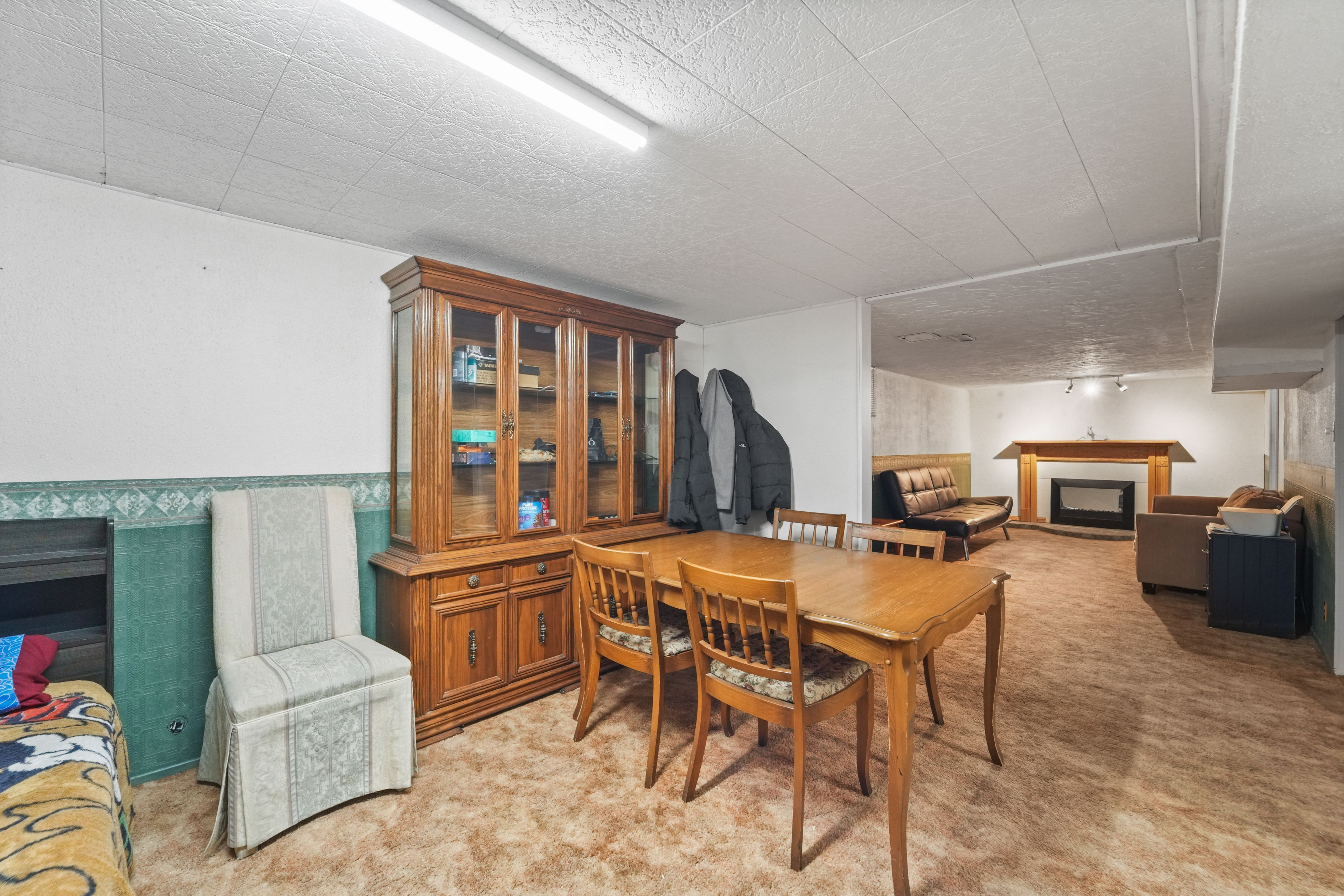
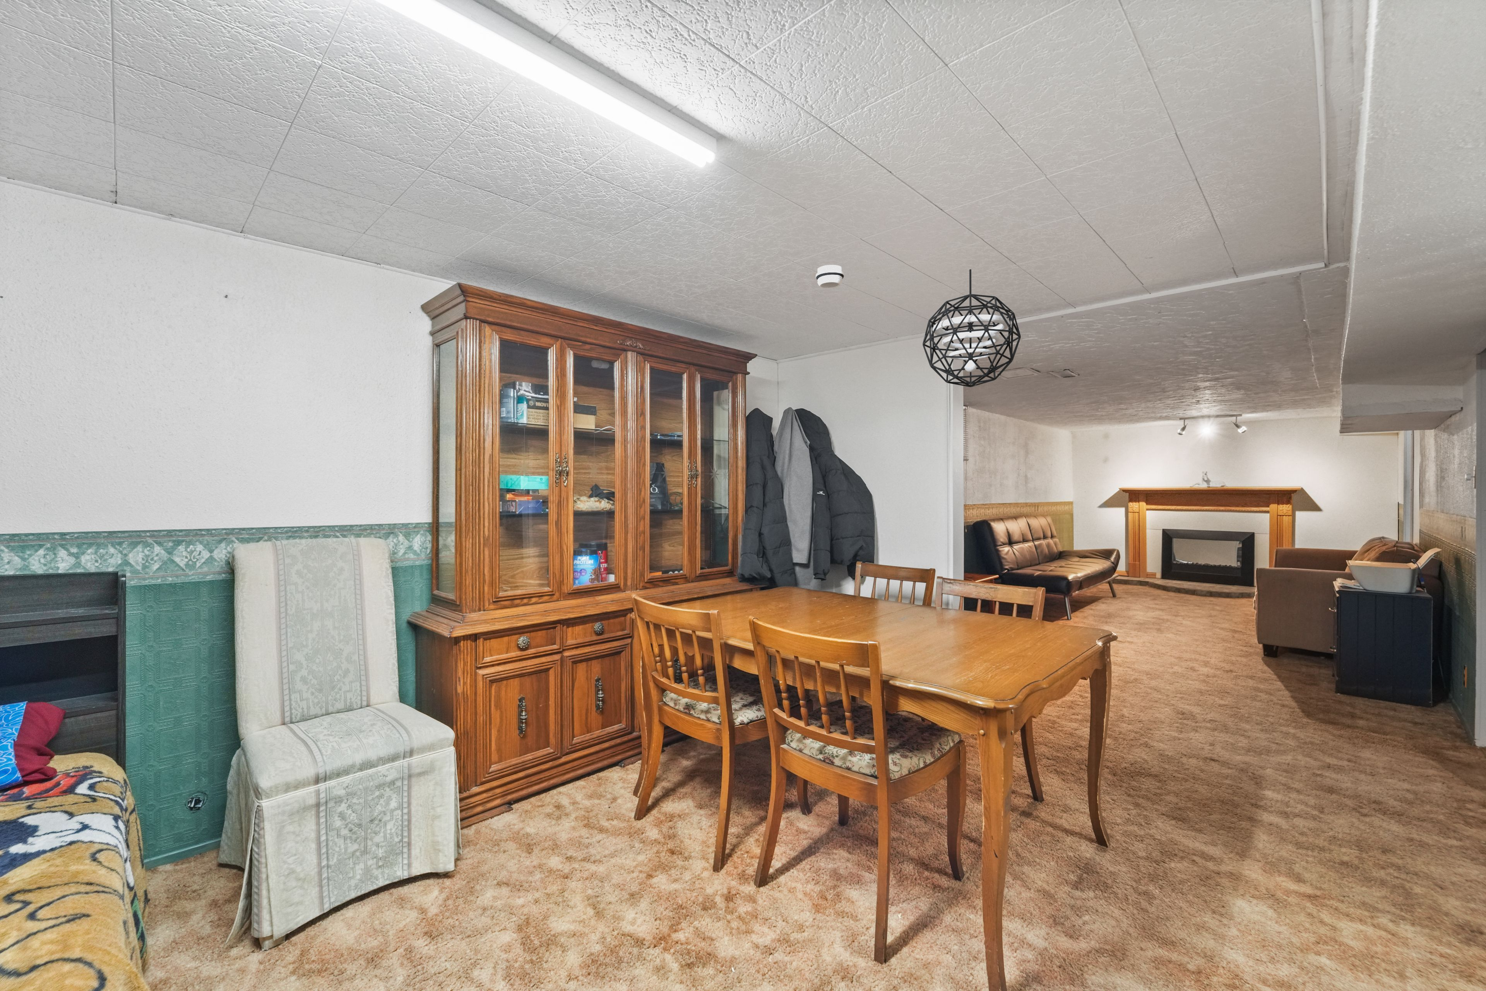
+ smoke detector (829, 277)
+ pendant light (970, 328)
